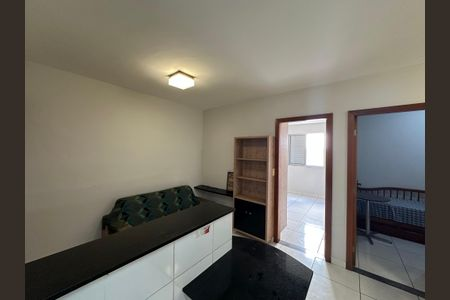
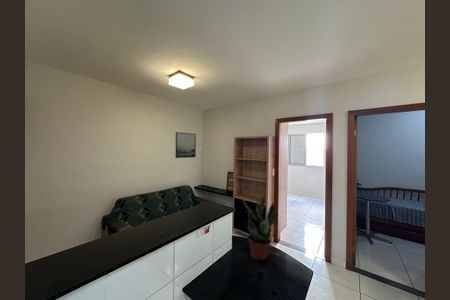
+ potted plant (255, 223)
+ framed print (186, 145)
